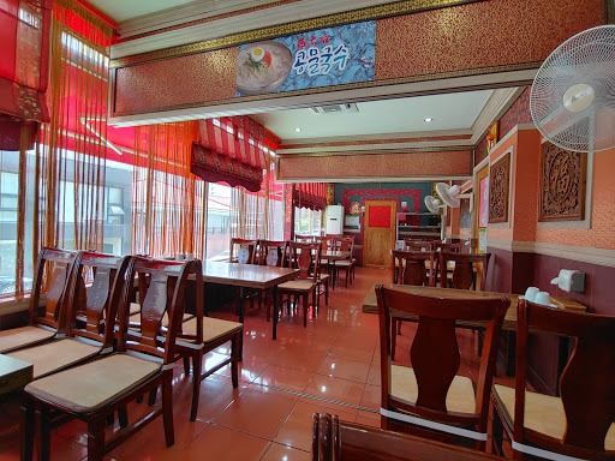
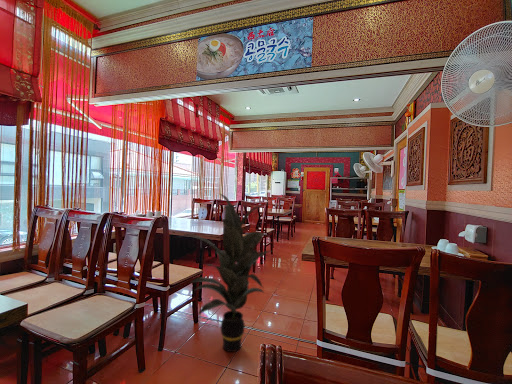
+ indoor plant (231, 268)
